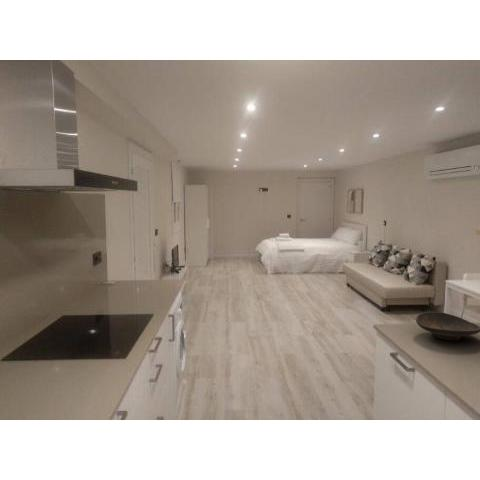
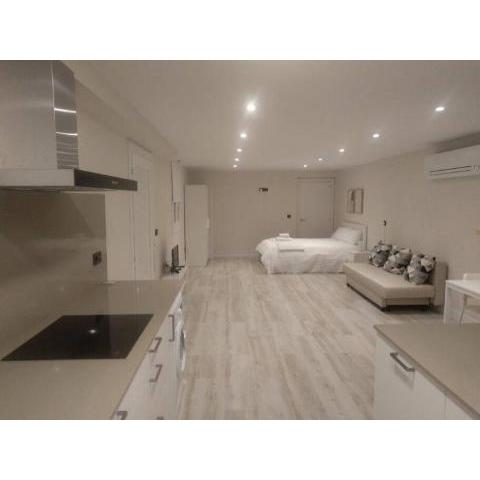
- decorative bowl (446, 327)
